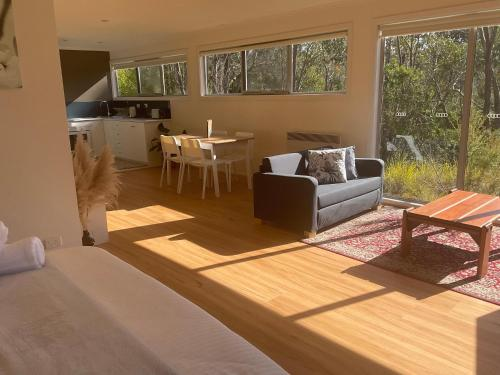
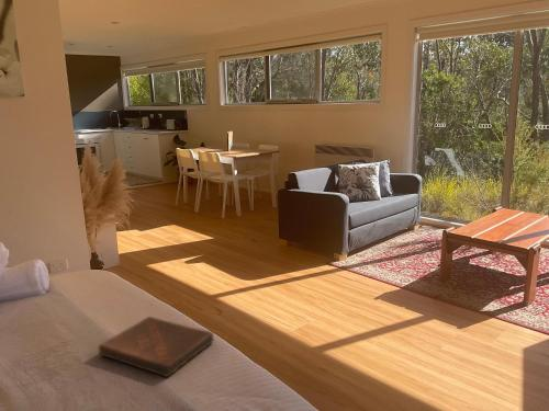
+ book (157, 343)
